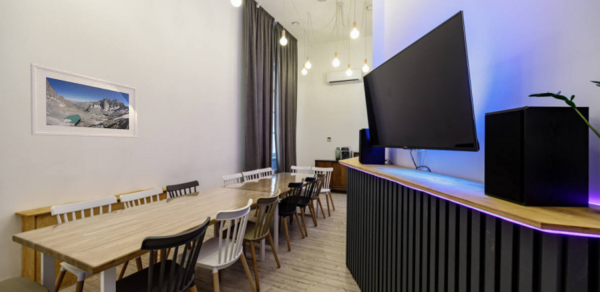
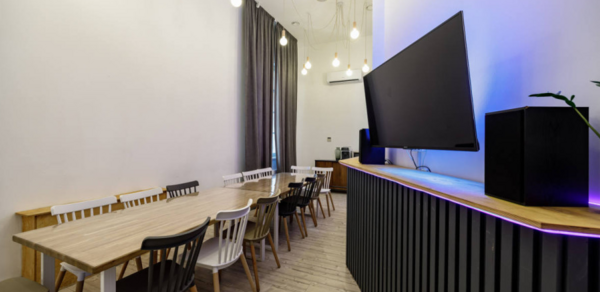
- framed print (93, 107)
